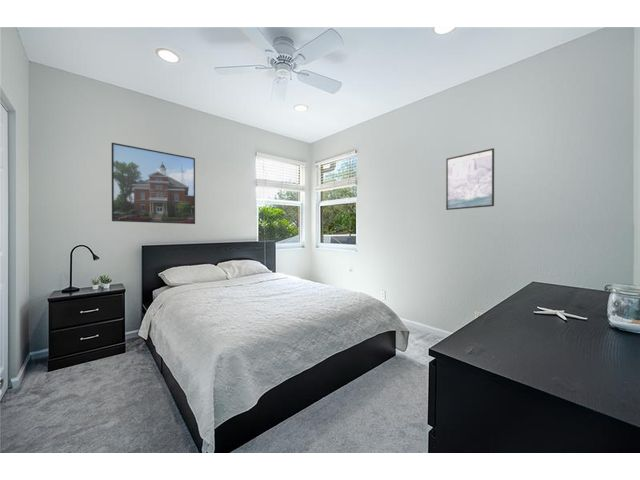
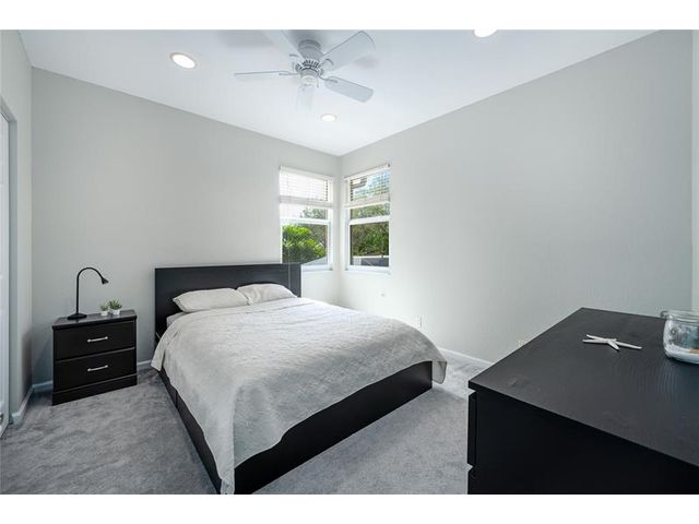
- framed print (156, 186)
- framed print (468, 181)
